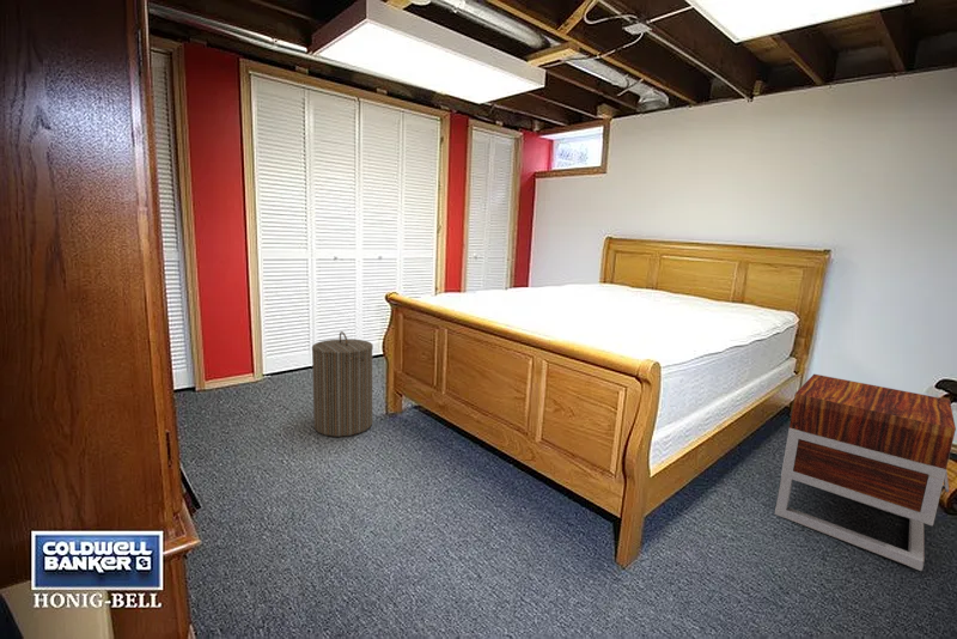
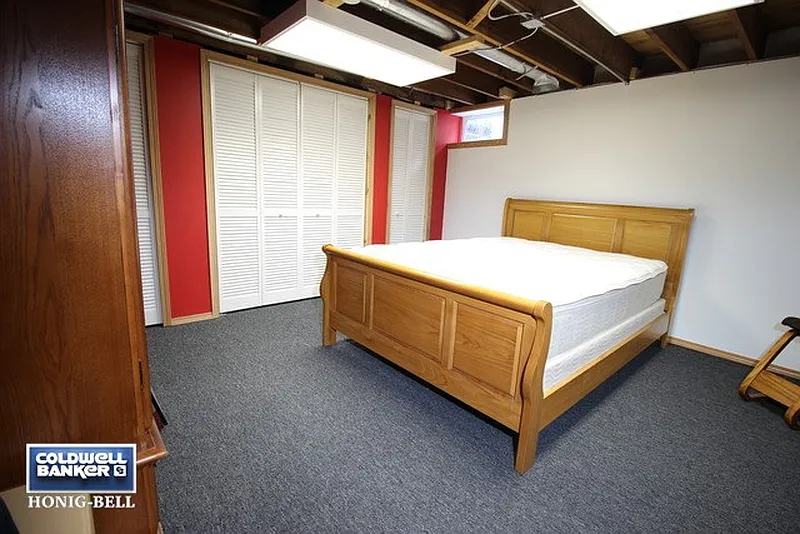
- nightstand (864, 460)
- laundry hamper (343, 378)
